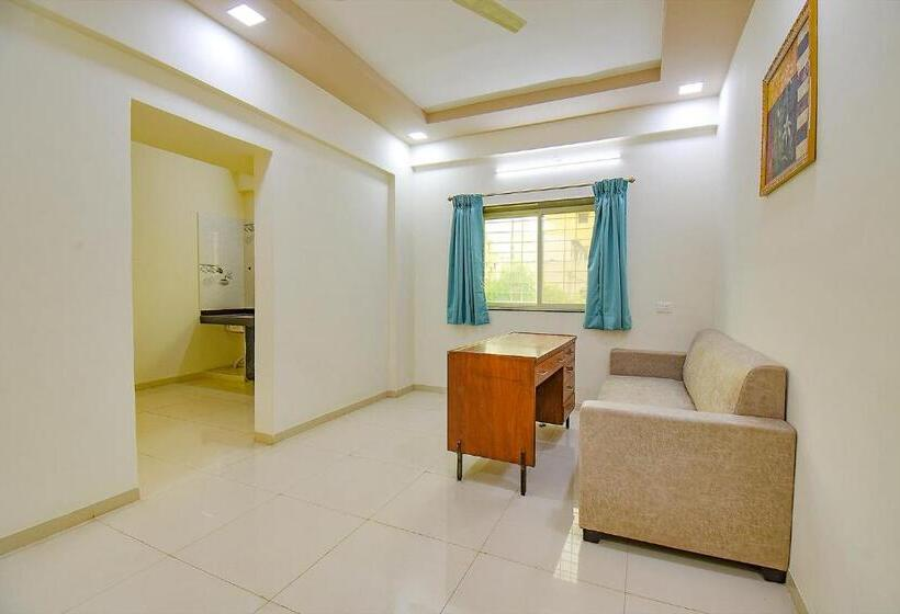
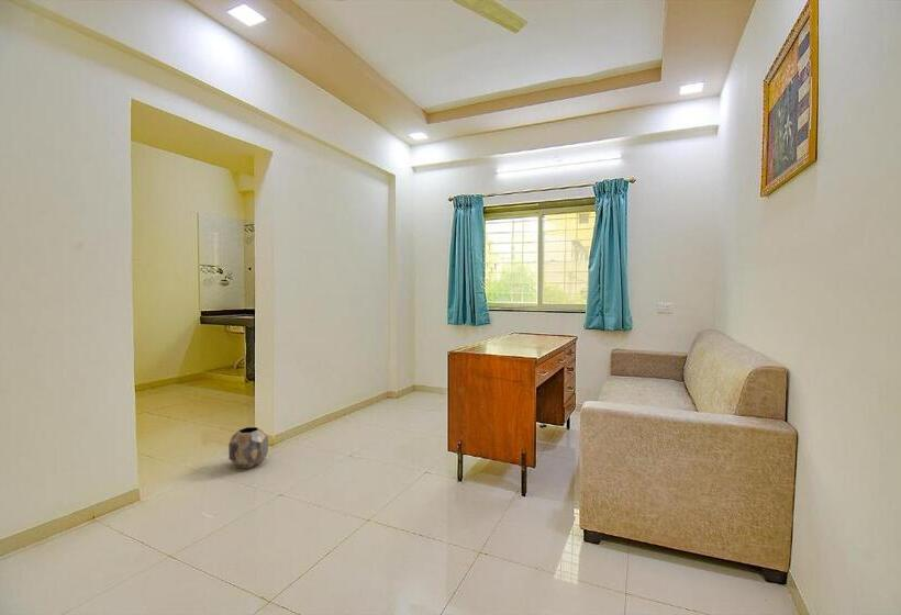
+ planter (248, 447)
